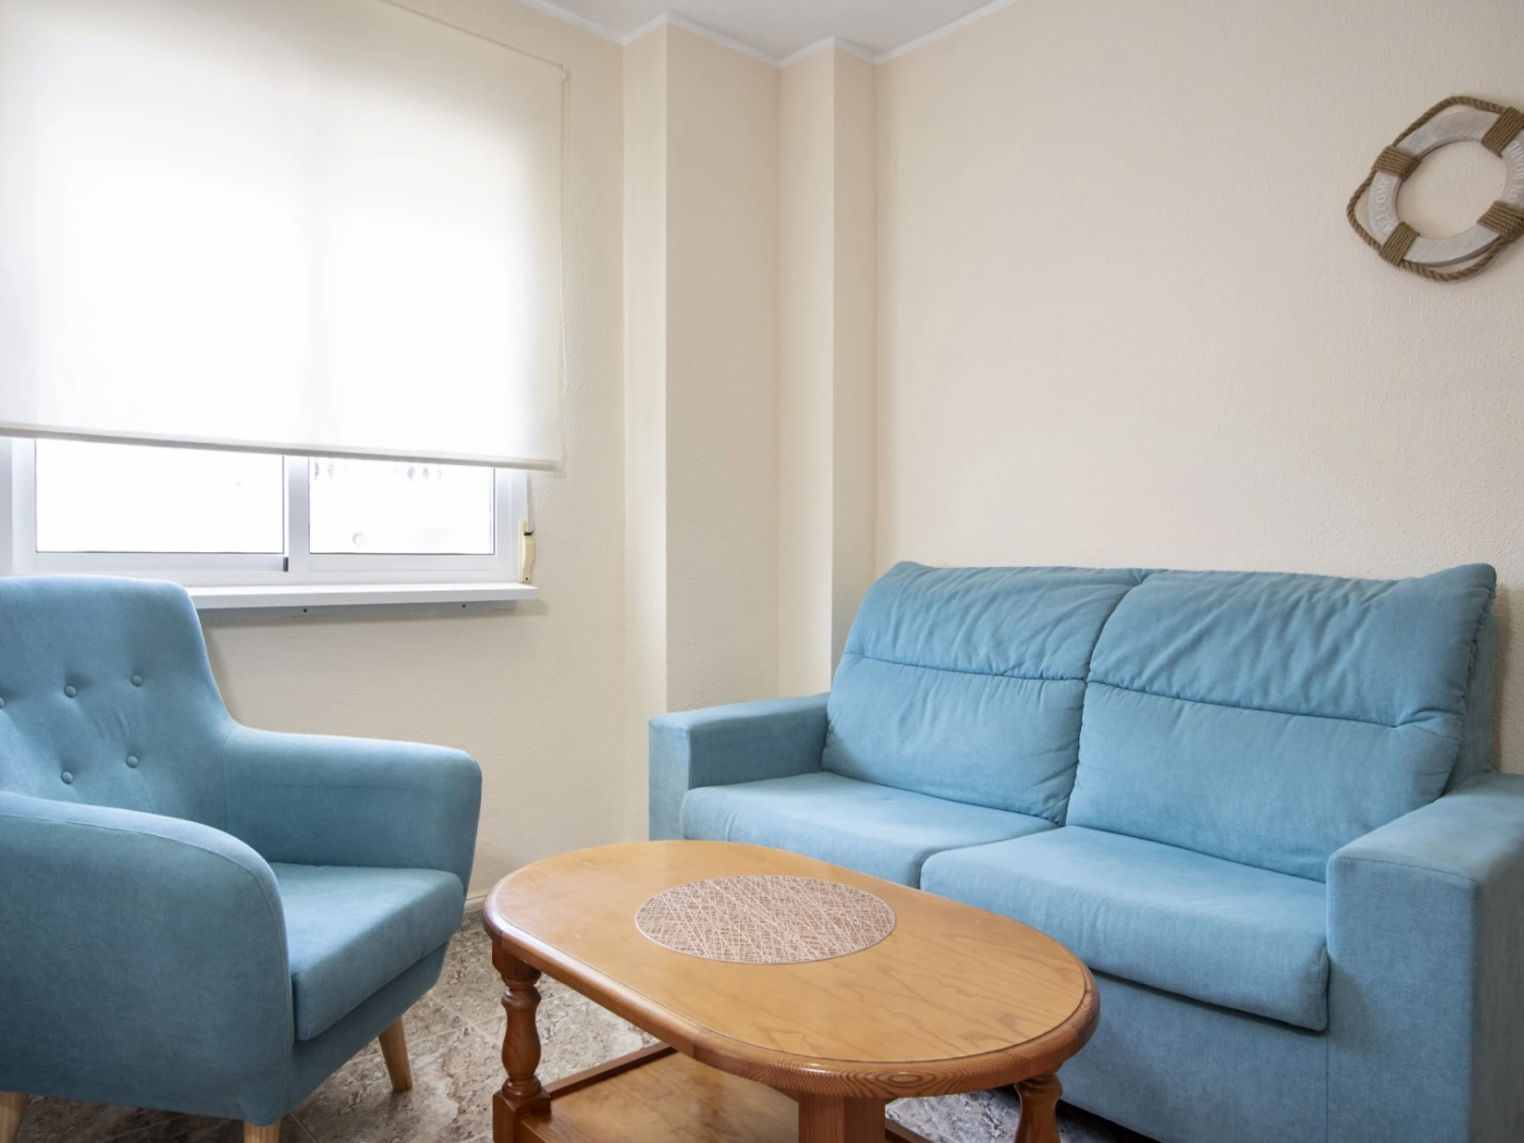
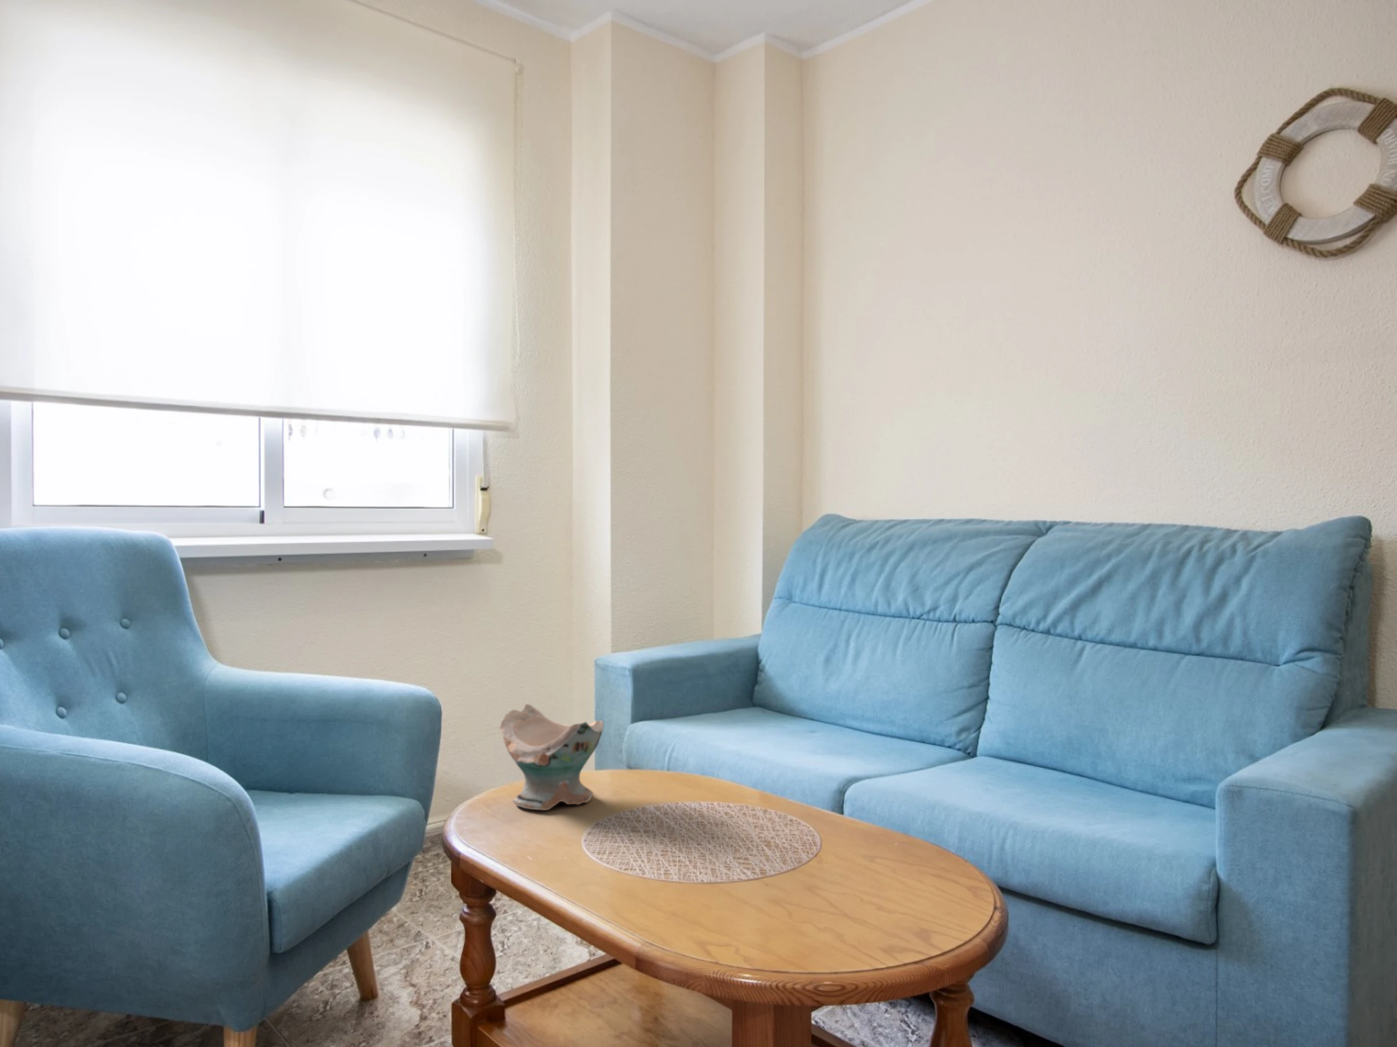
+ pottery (556, 756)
